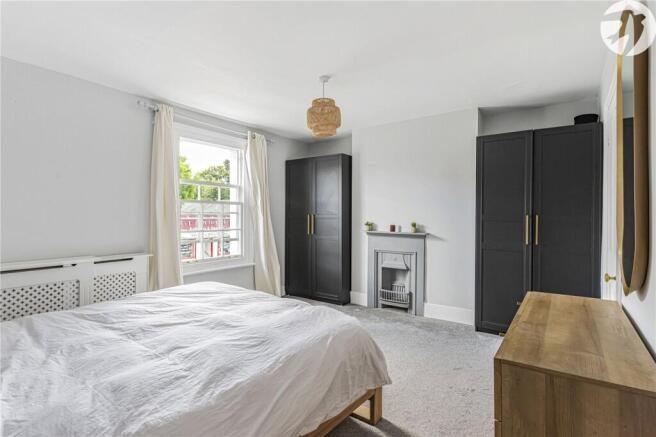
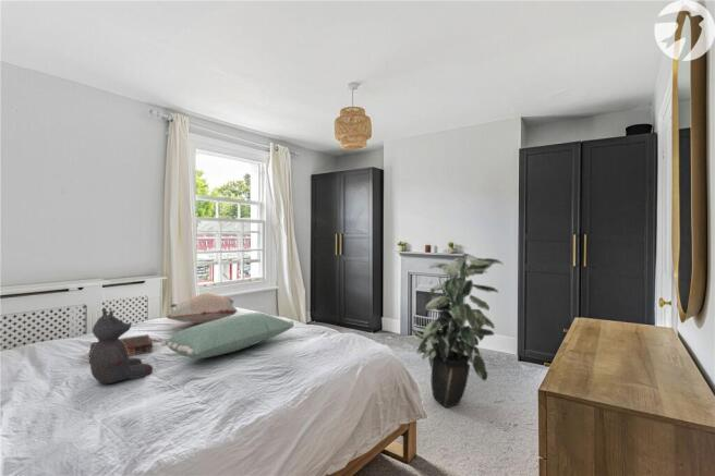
+ indoor plant (456, 327)
+ book (125, 346)
+ decorative pillow (203, 307)
+ pillow (234, 334)
+ teddy bear (120, 342)
